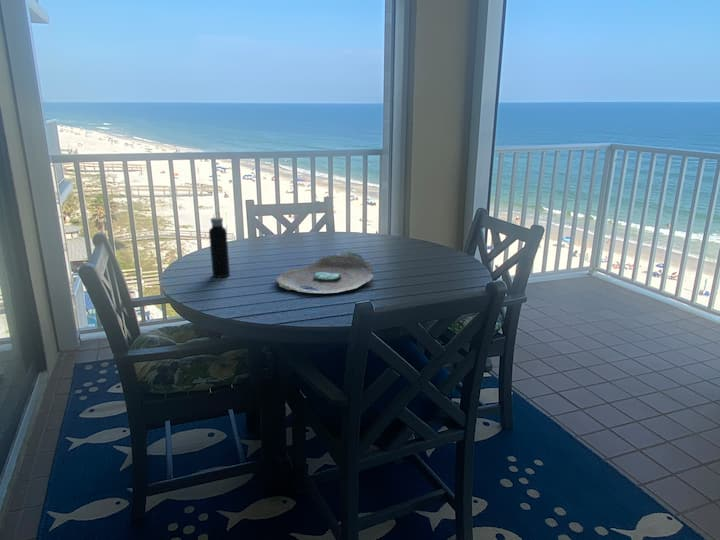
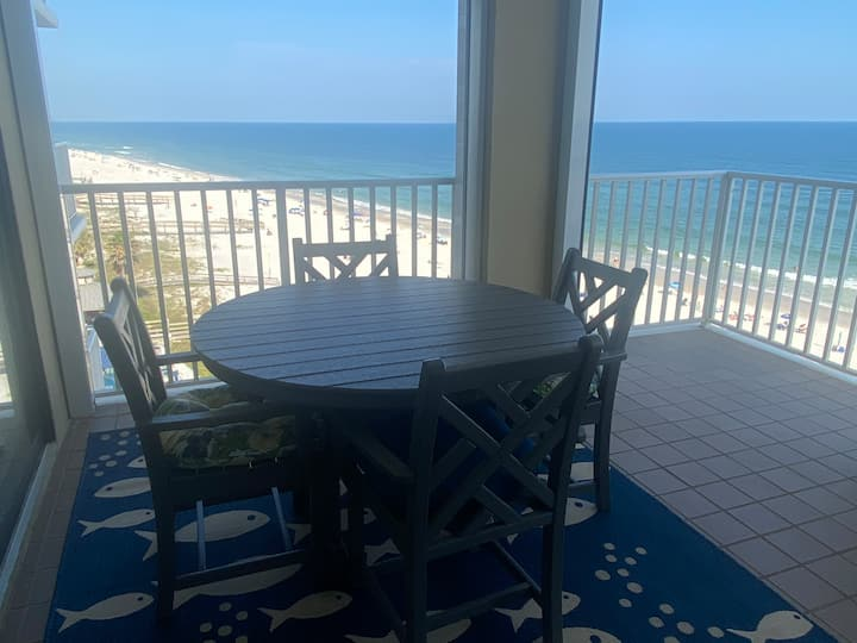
- decorative bowl (327, 271)
- water bottle (218, 244)
